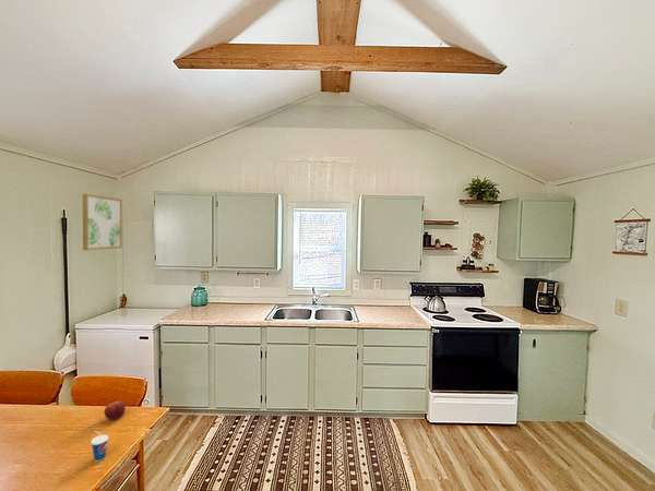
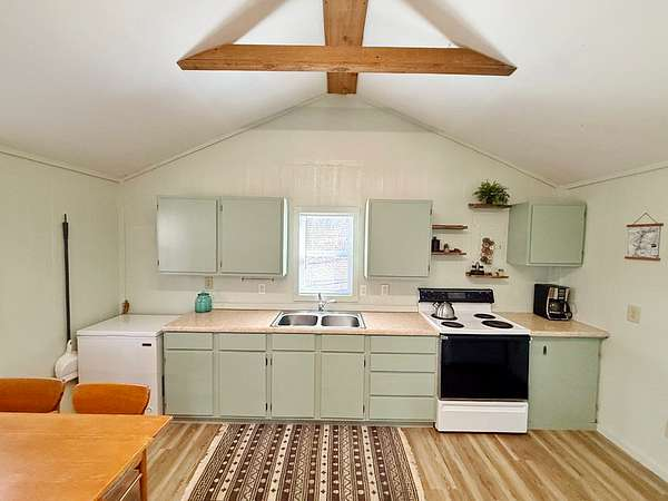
- fruit (115, 409)
- wall art (104, 223)
- cup (99, 443)
